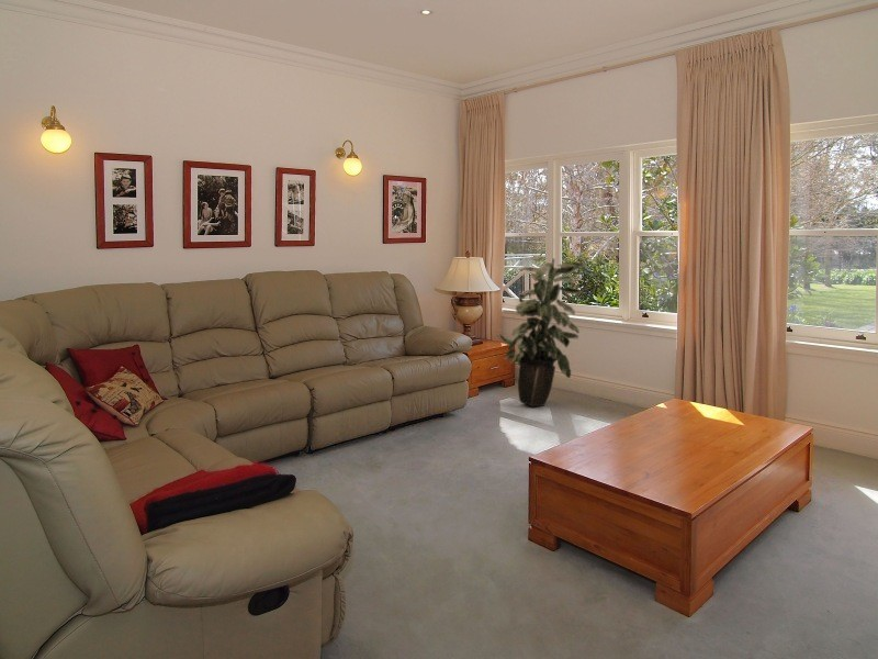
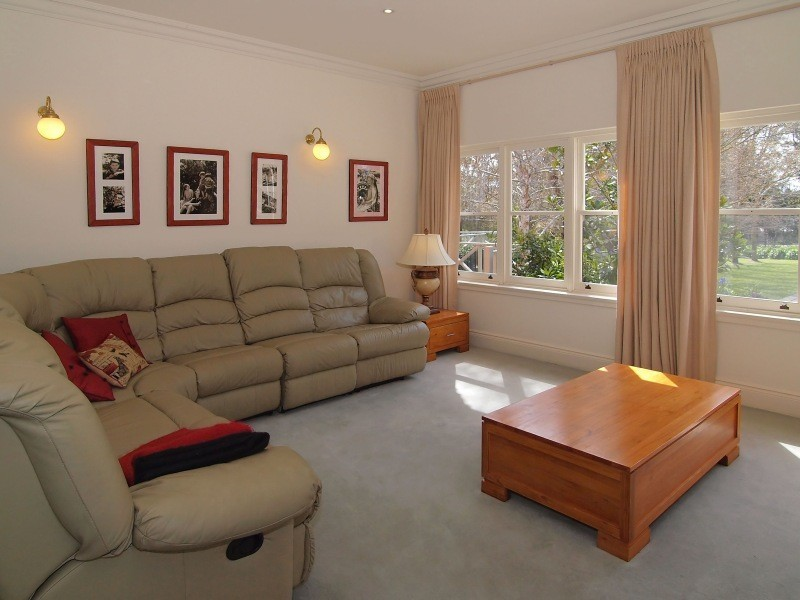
- indoor plant (542, 331)
